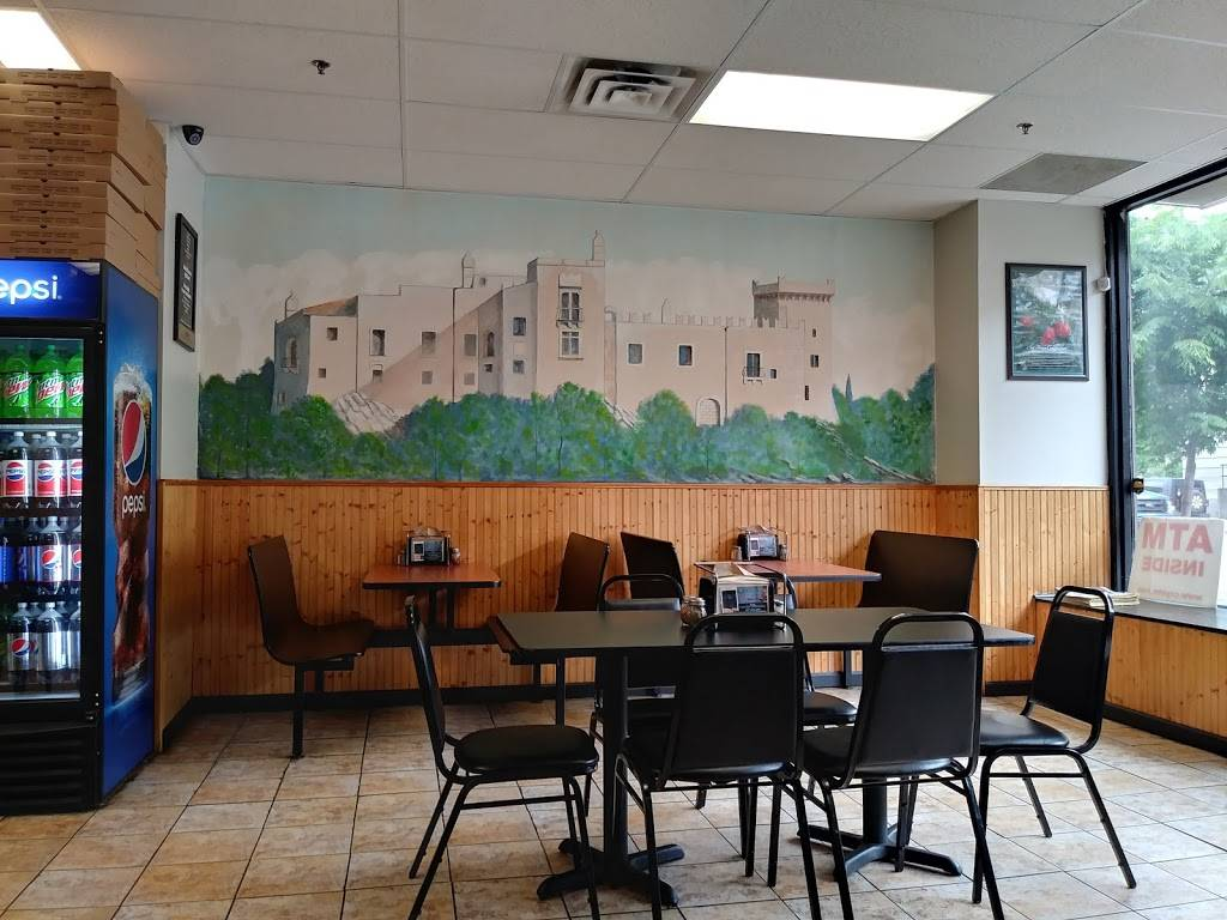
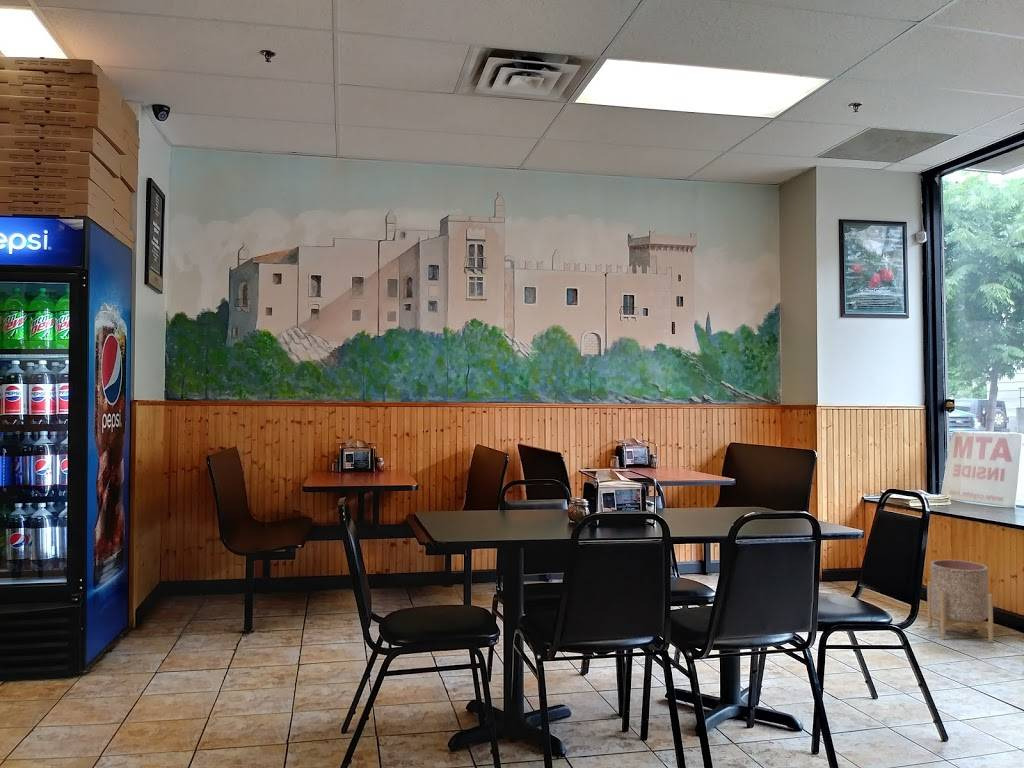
+ planter (959, 599)
